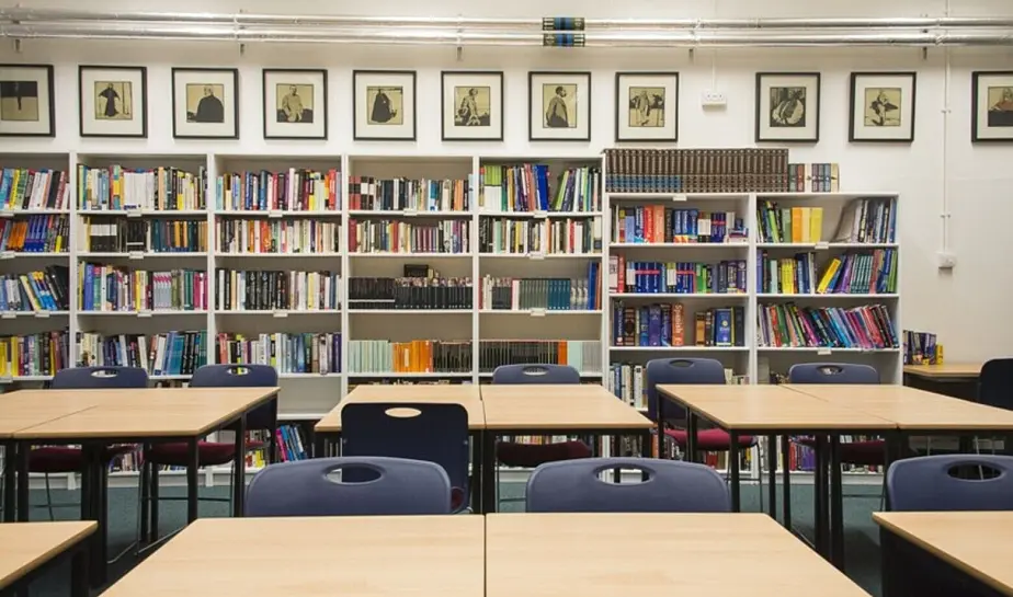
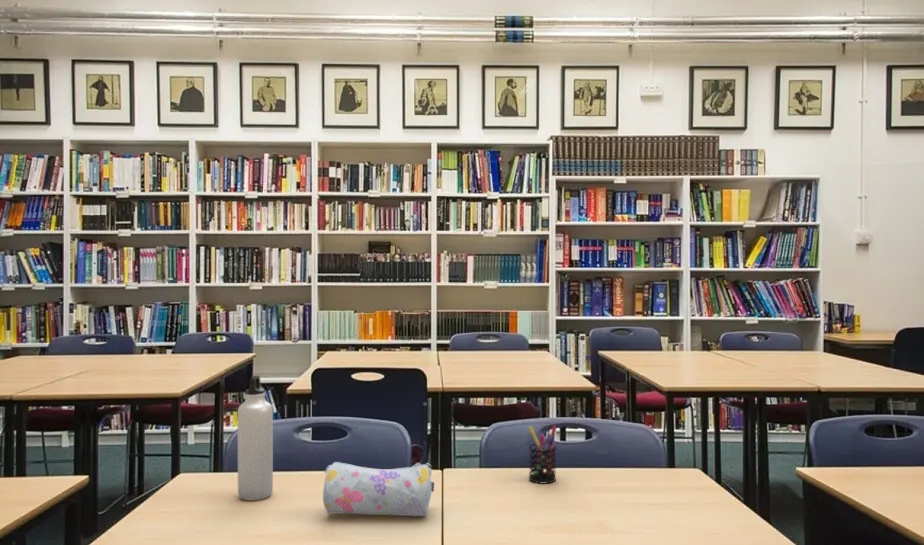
+ pencil case (378, 489)
+ water bottle (255, 435)
+ pen holder (545, 450)
